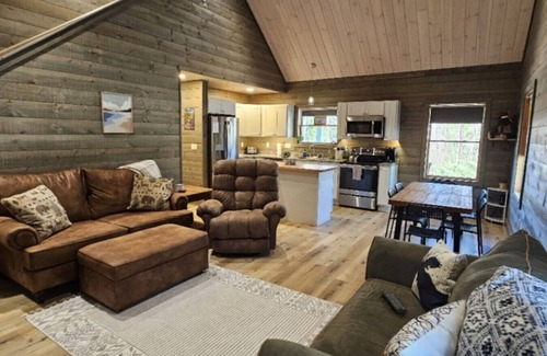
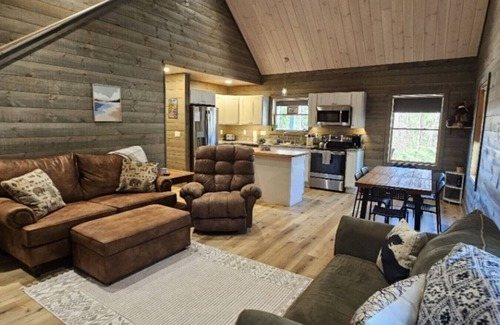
- remote control (393, 301)
